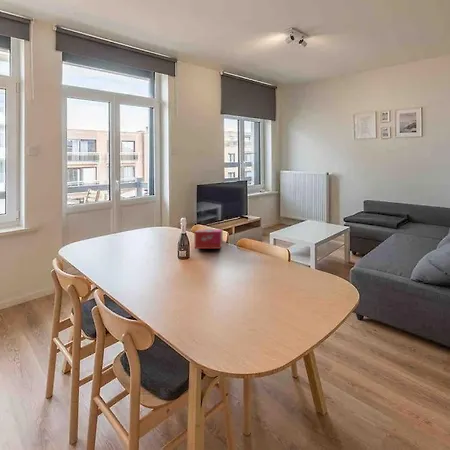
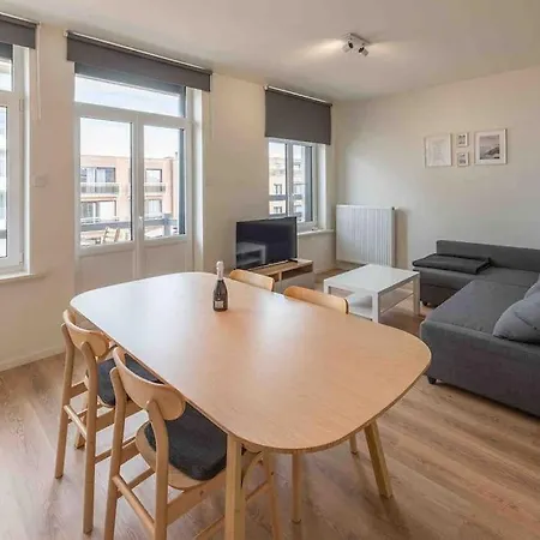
- tissue box (209, 238)
